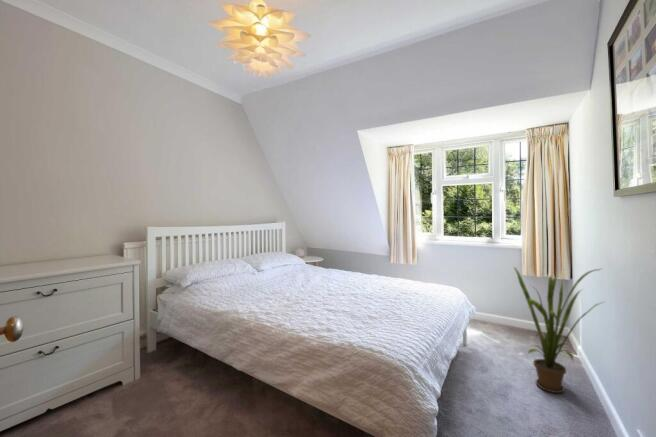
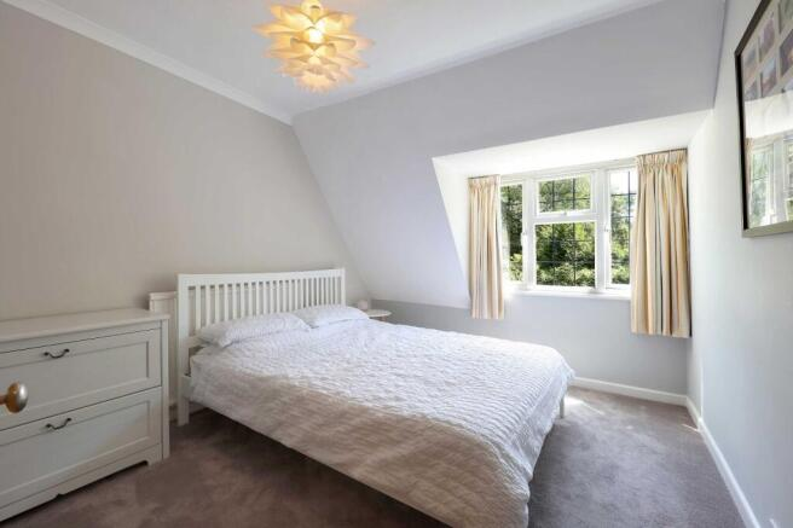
- house plant (556, 326)
